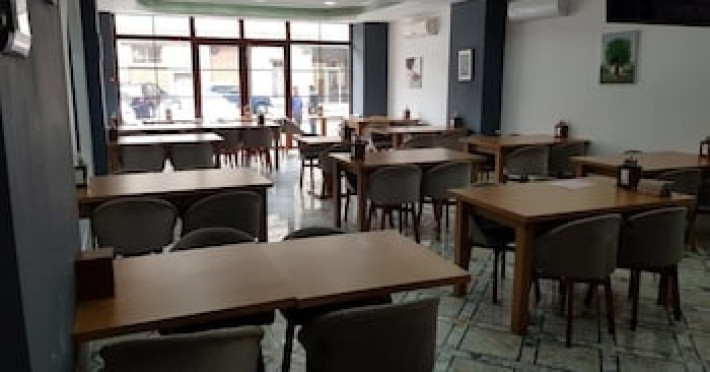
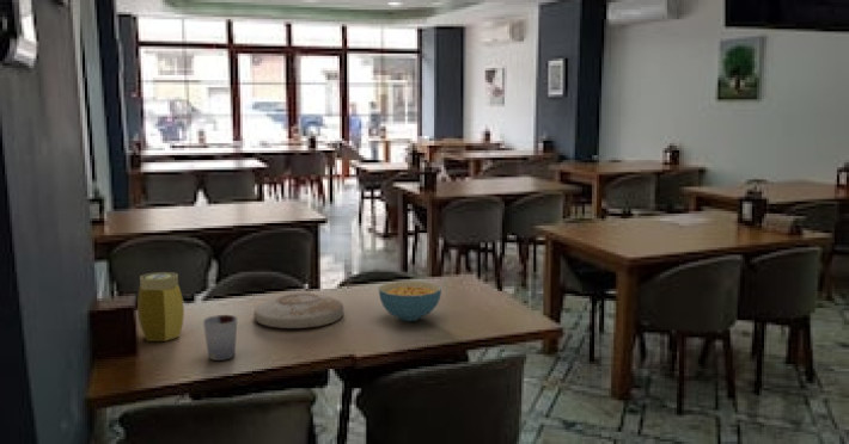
+ plate (299, 306)
+ cereal bowl (409, 303)
+ cup (219, 335)
+ jar (160, 306)
